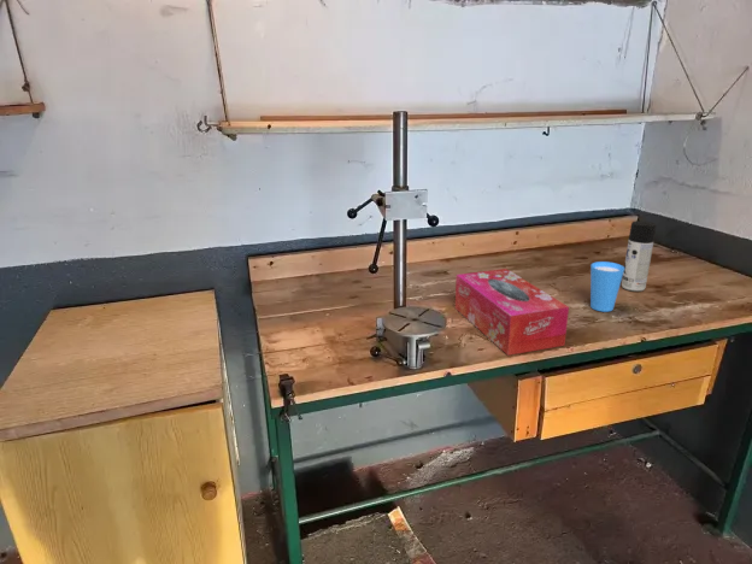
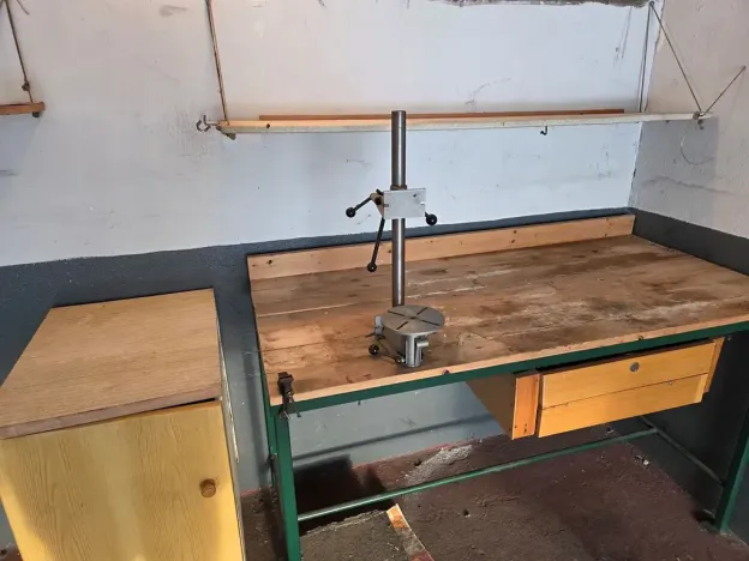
- cup (604, 287)
- spray can (638, 255)
- tissue box (506, 307)
